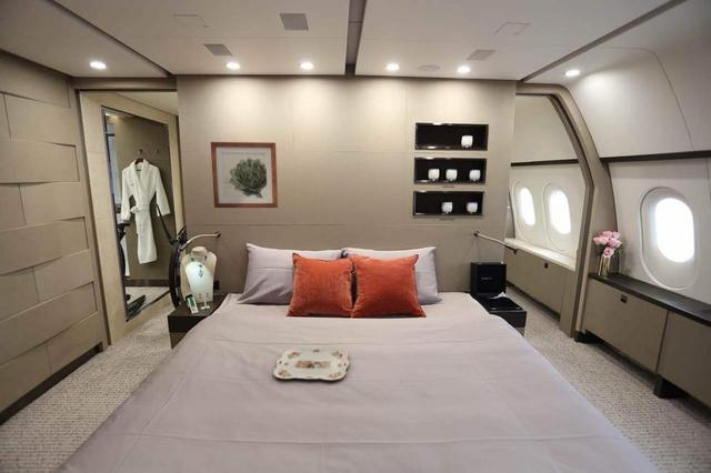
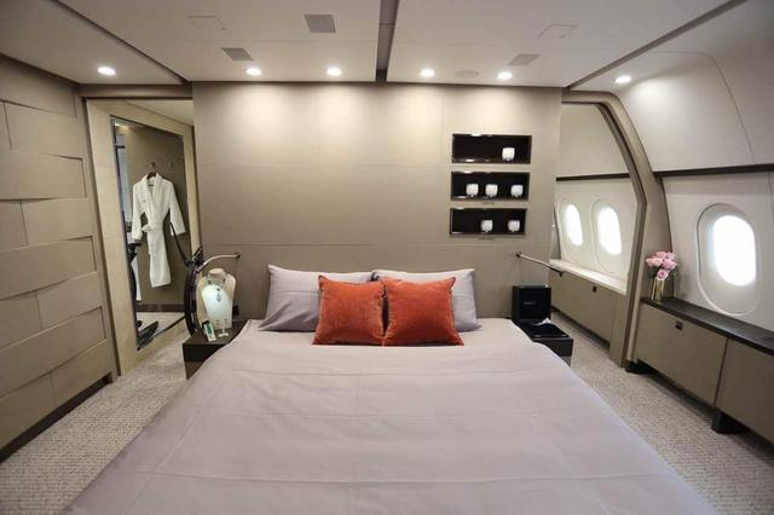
- wall art (244, 175)
- serving tray (312, 363)
